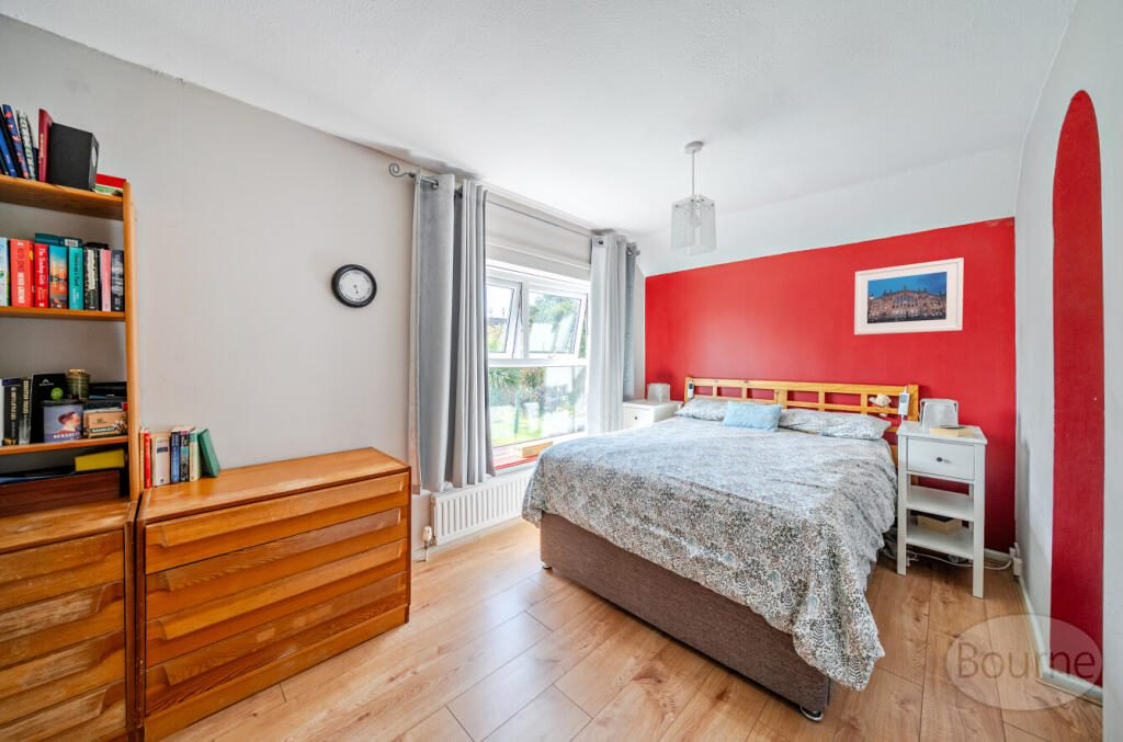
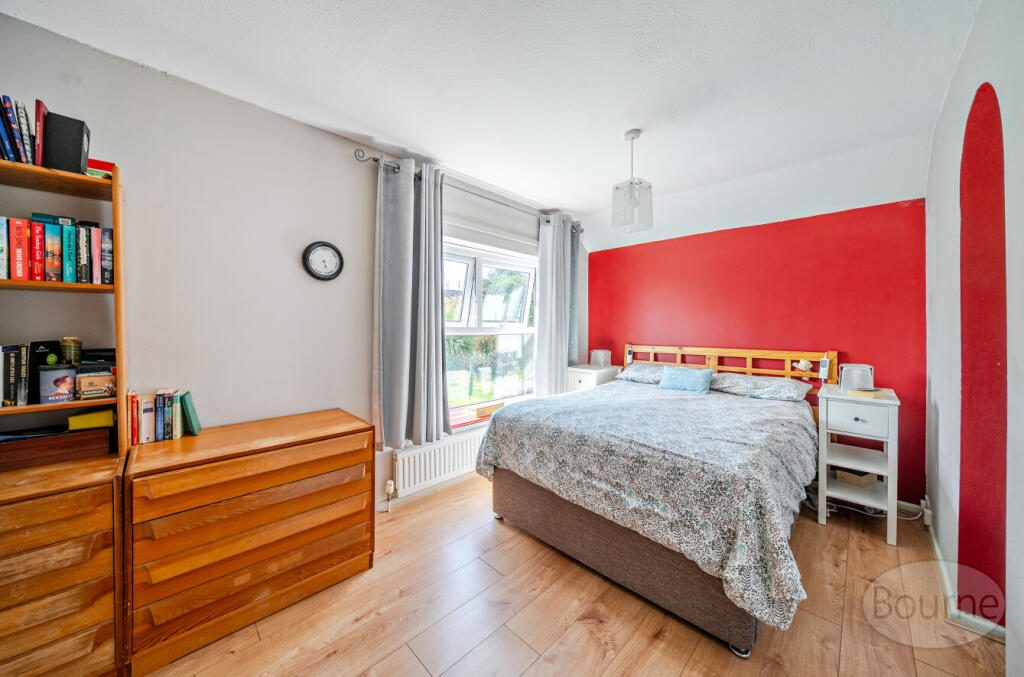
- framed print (905, 298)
